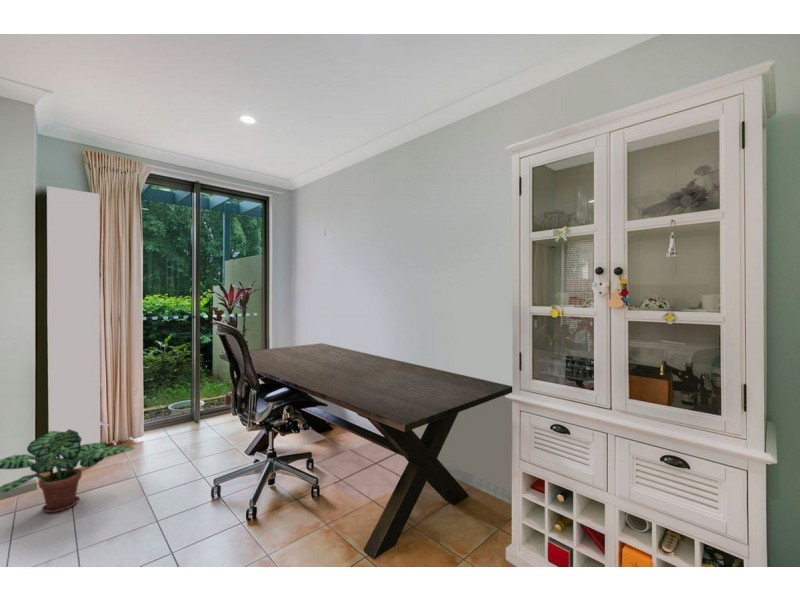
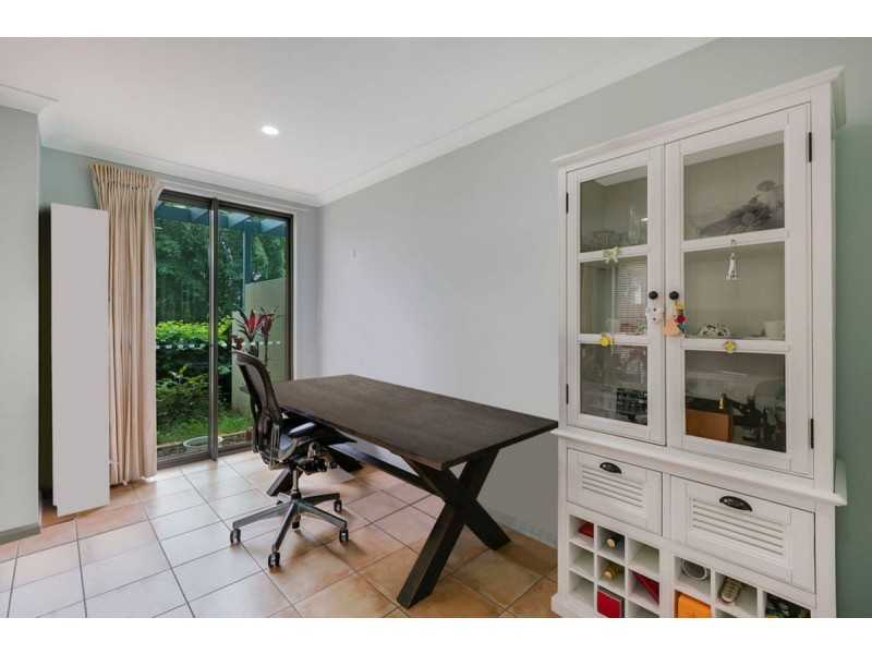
- potted plant (57, 464)
